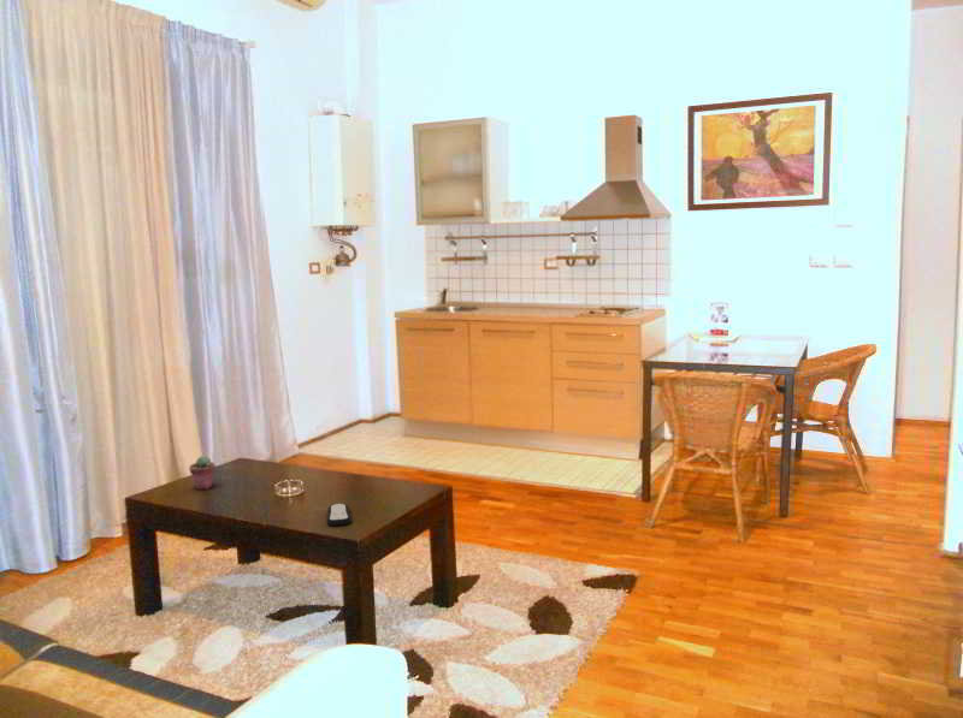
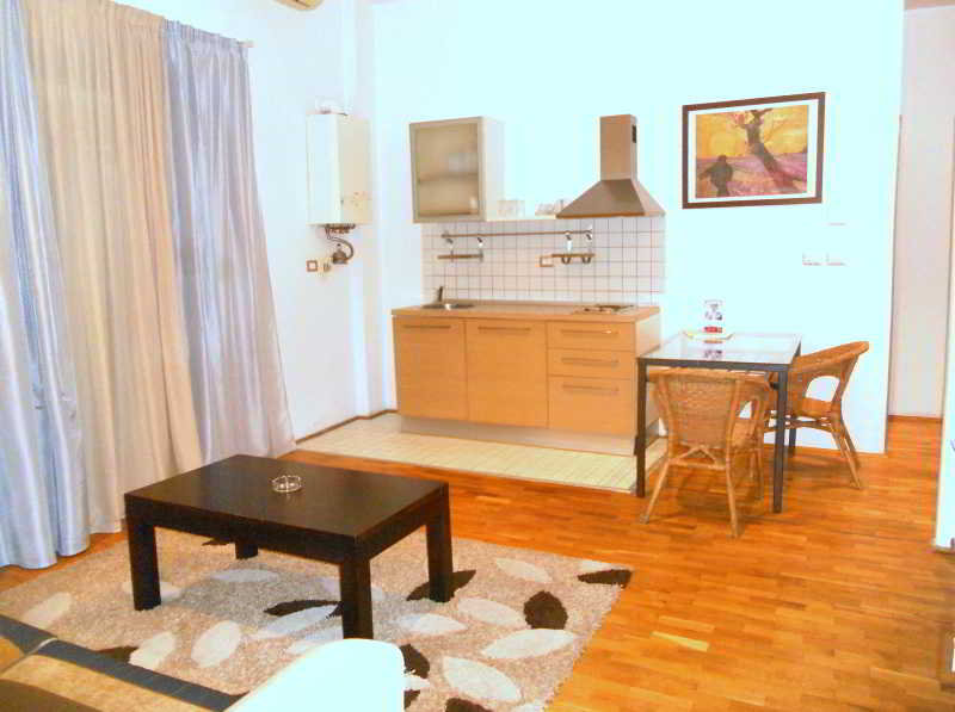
- remote control (338, 514)
- potted succulent (202, 471)
